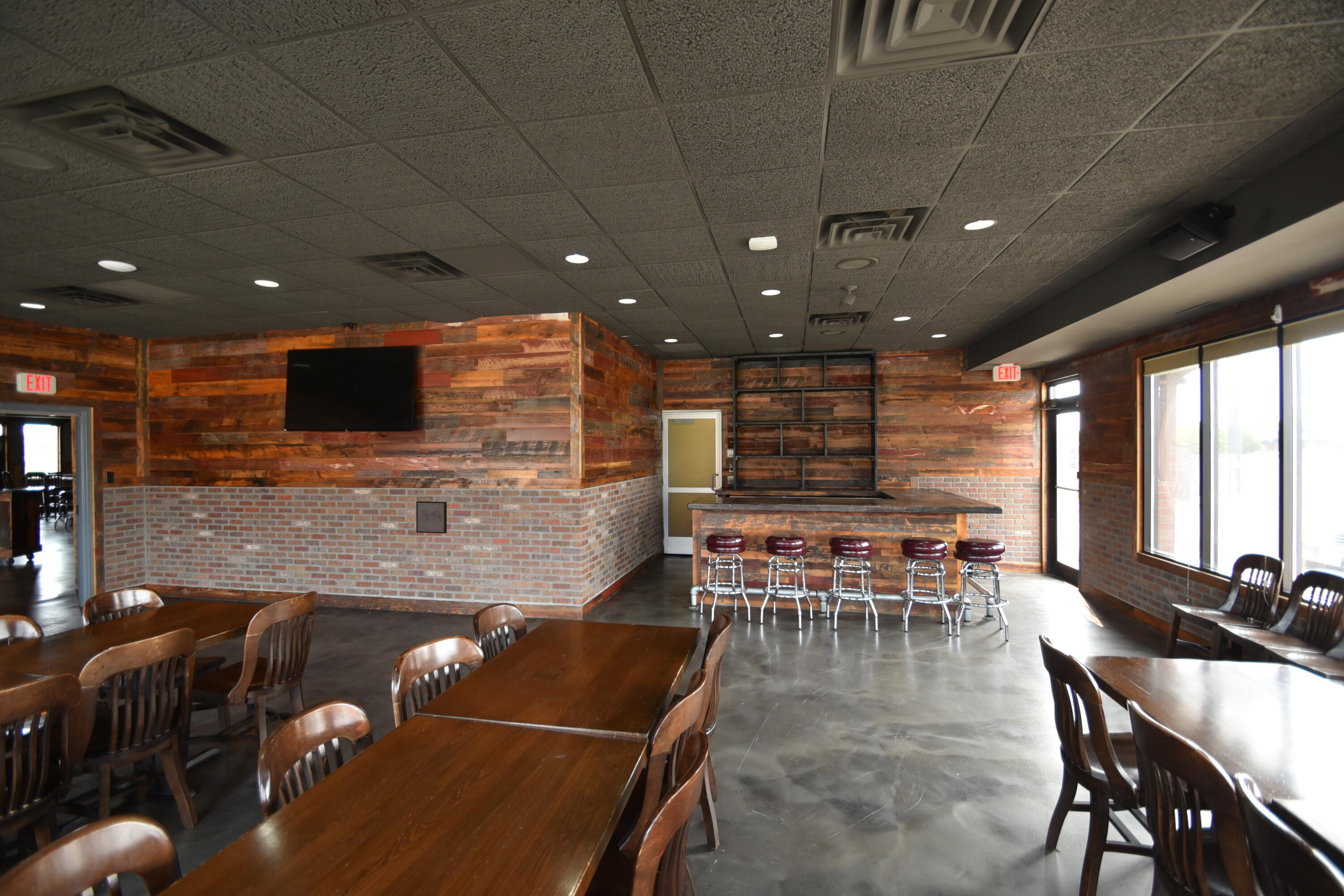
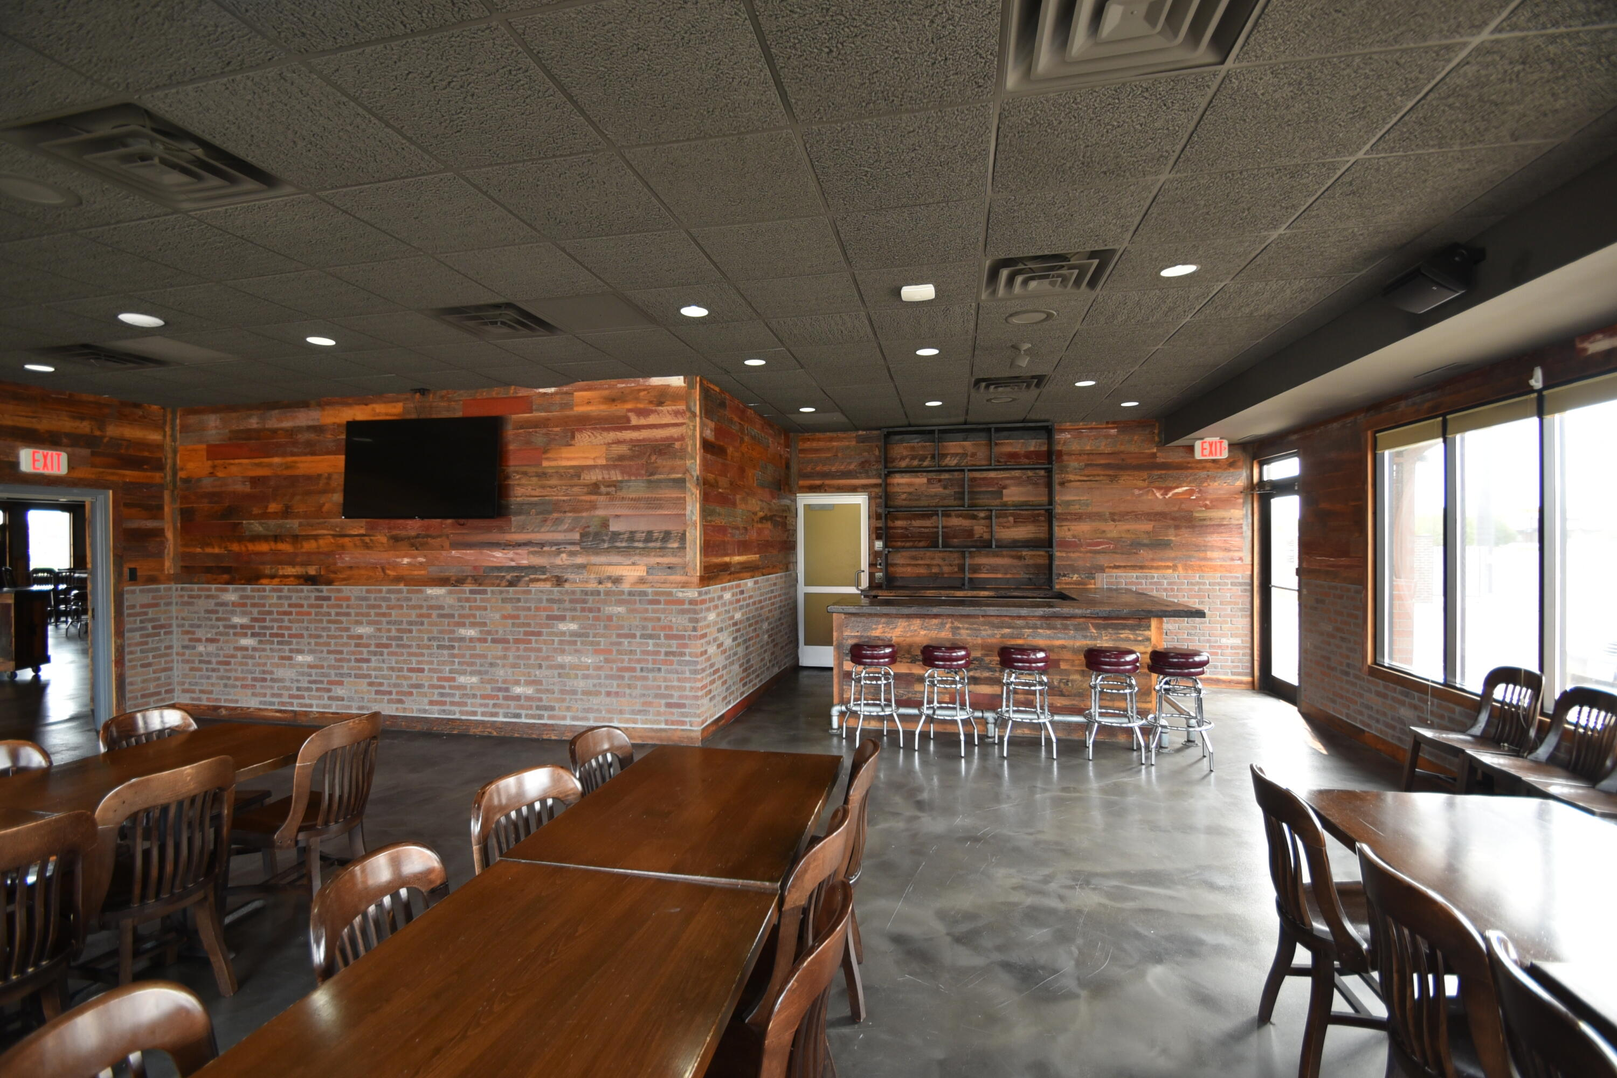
- wall art (431, 517)
